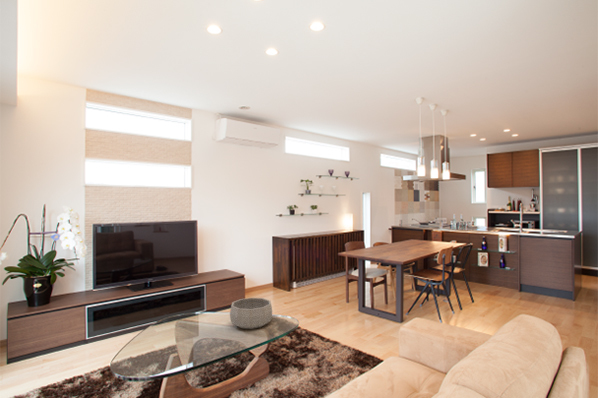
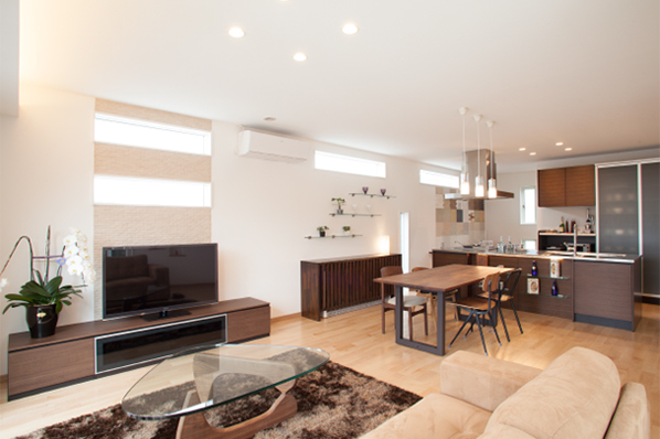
- decorative bowl (251, 313)
